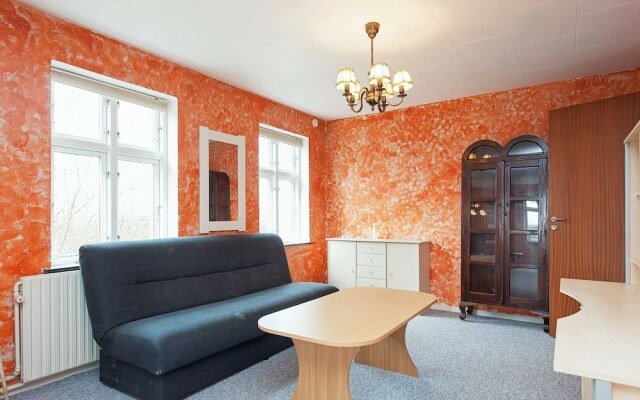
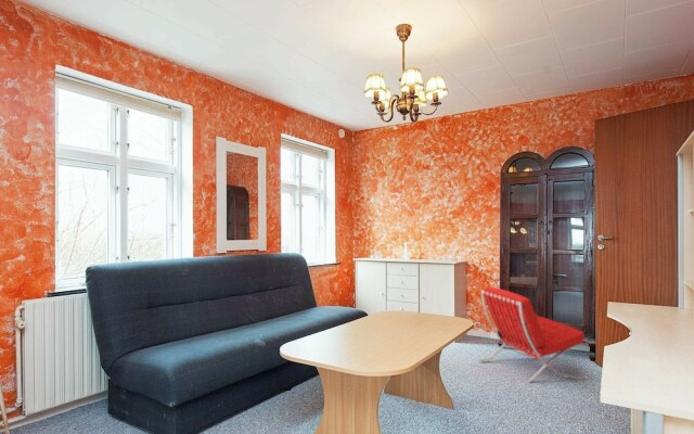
+ lounge chair (528, 329)
